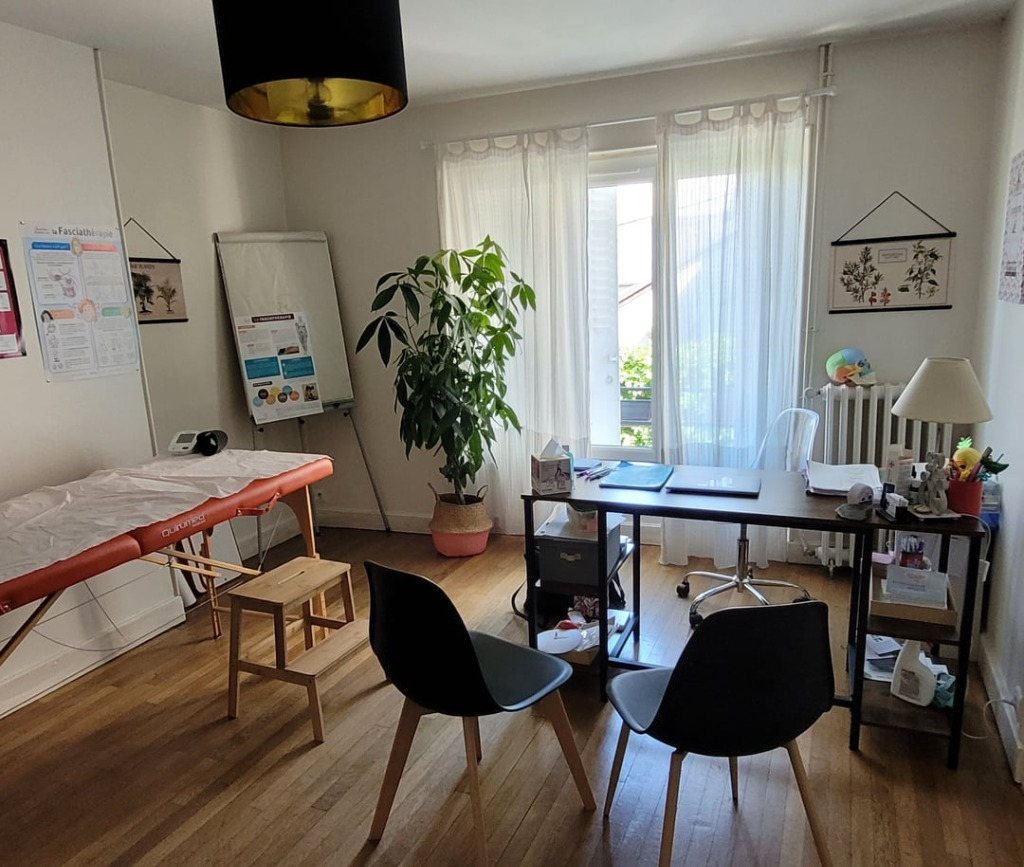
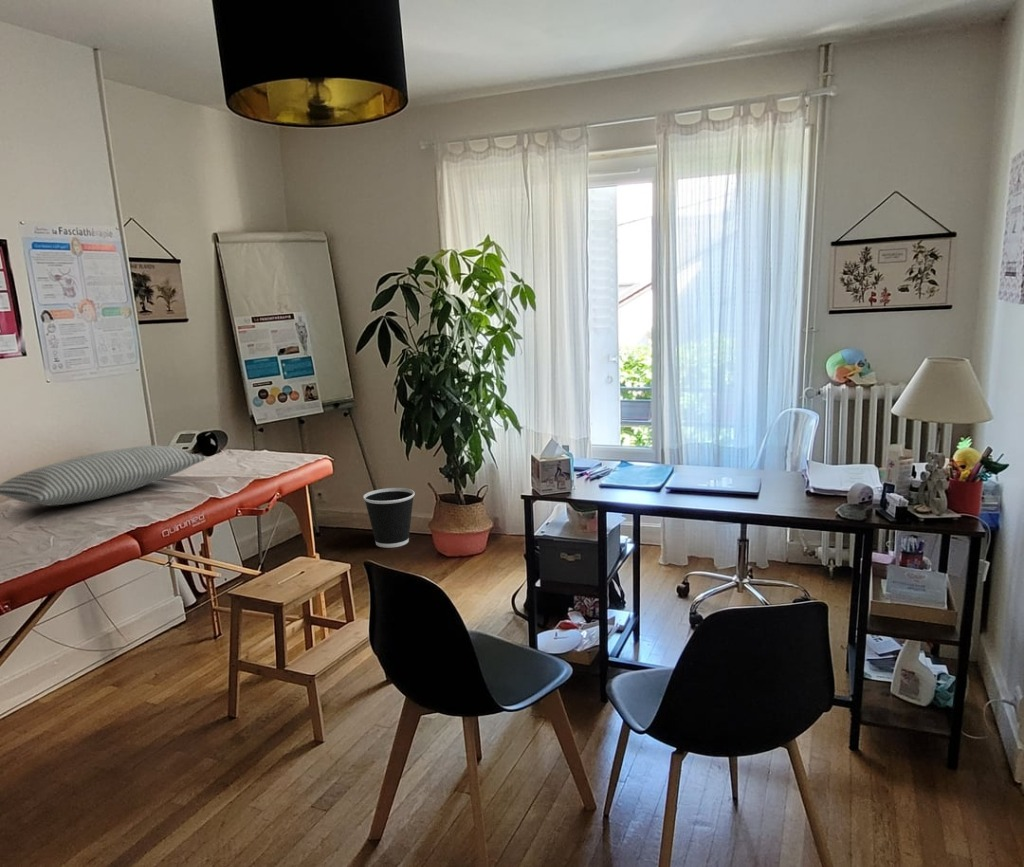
+ pillow (105, 473)
+ wastebasket (390, 518)
